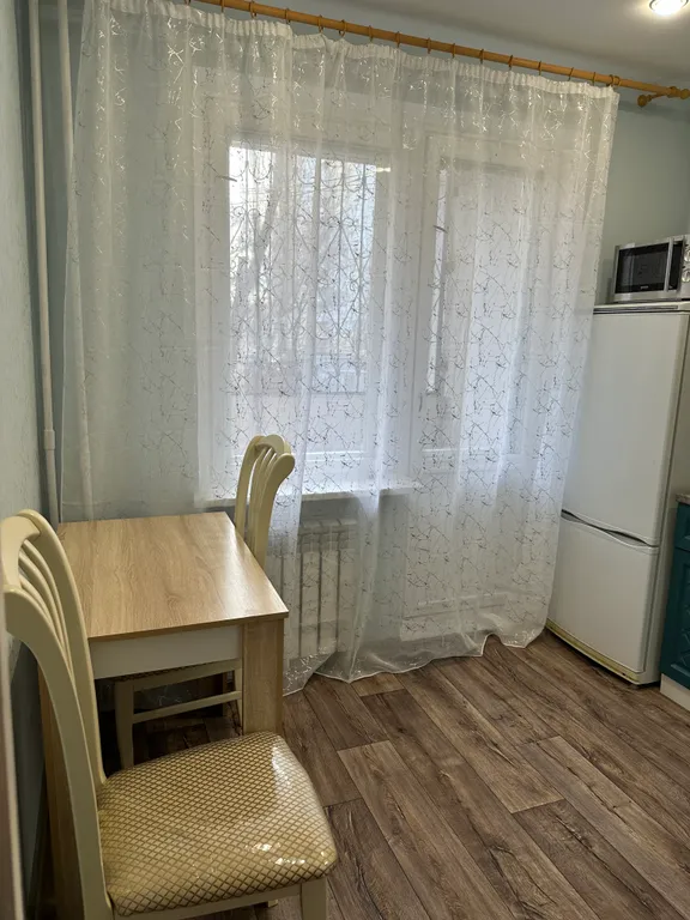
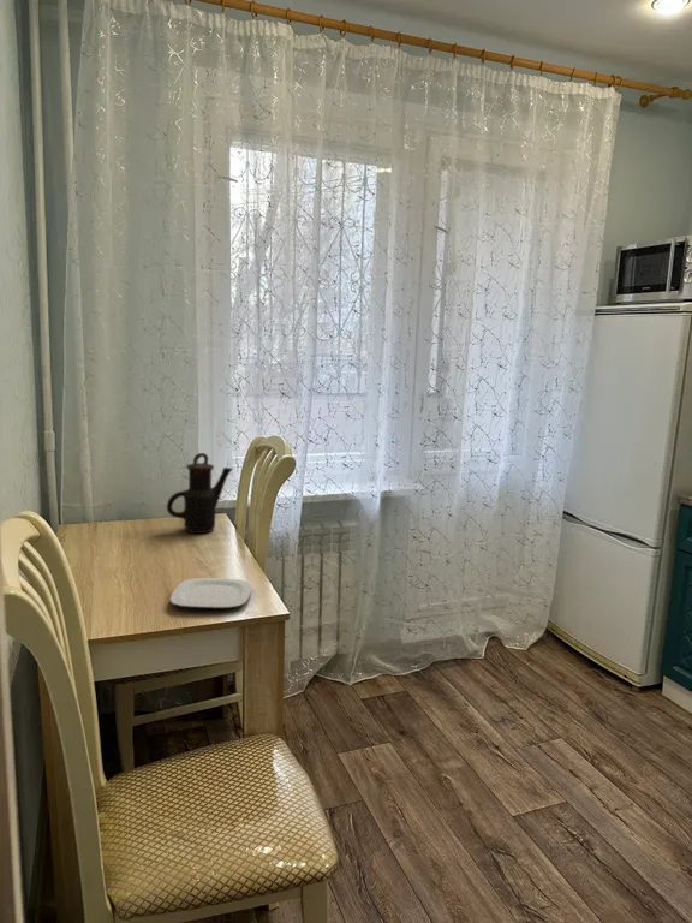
+ teapot (199, 492)
+ plate (211, 594)
